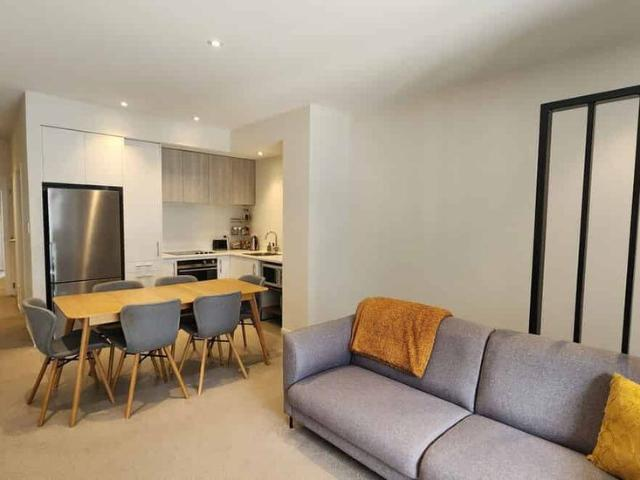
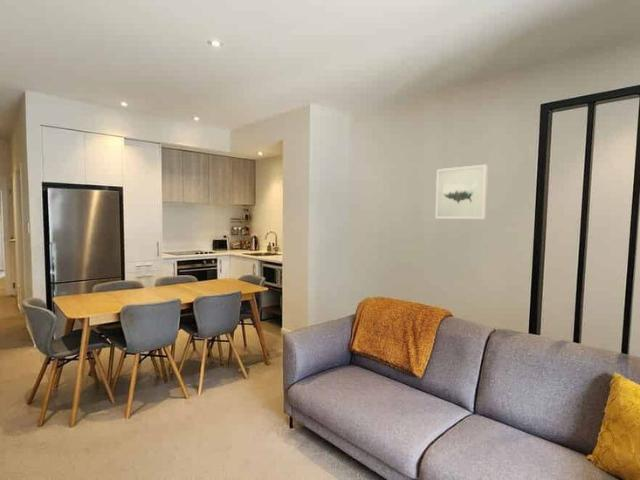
+ wall art (460, 193)
